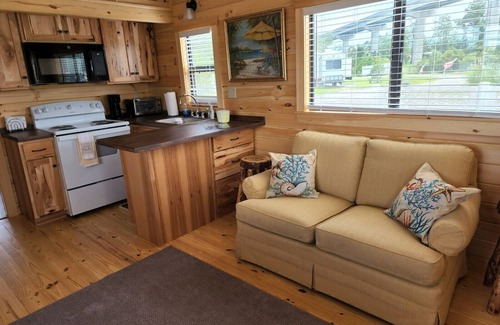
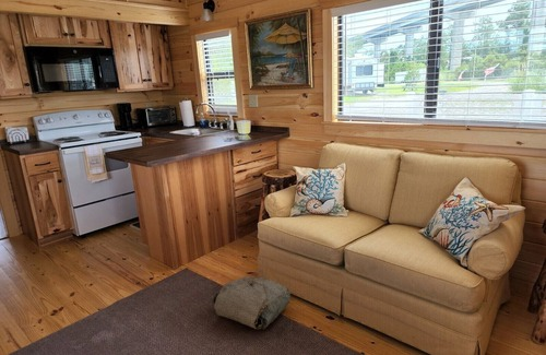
+ bag (254, 295)
